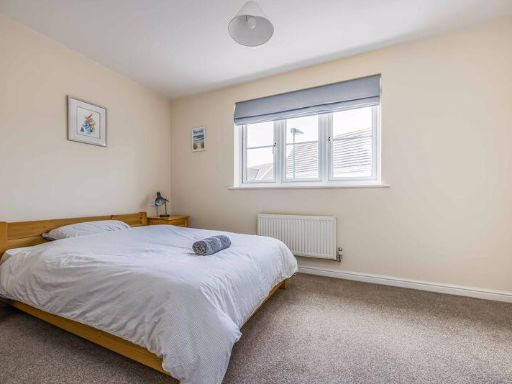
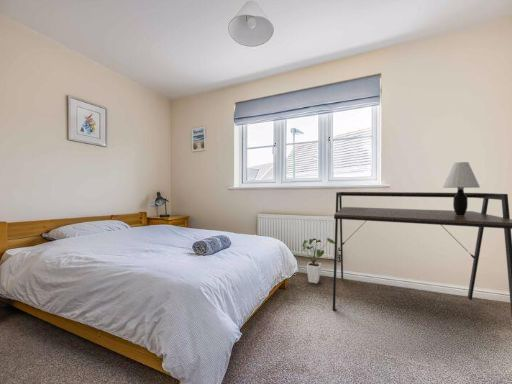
+ table lamp (460, 188)
+ house plant (316, 259)
+ desk (407, 222)
